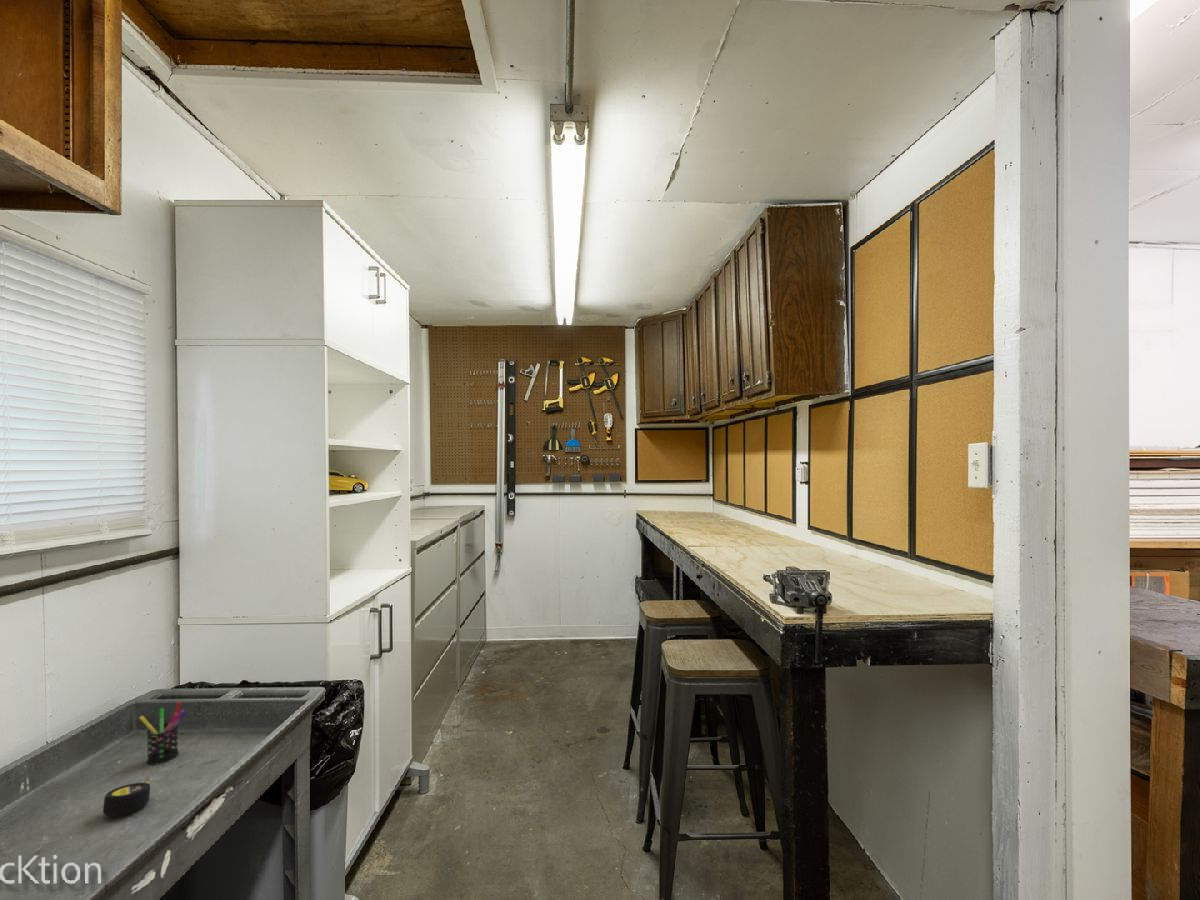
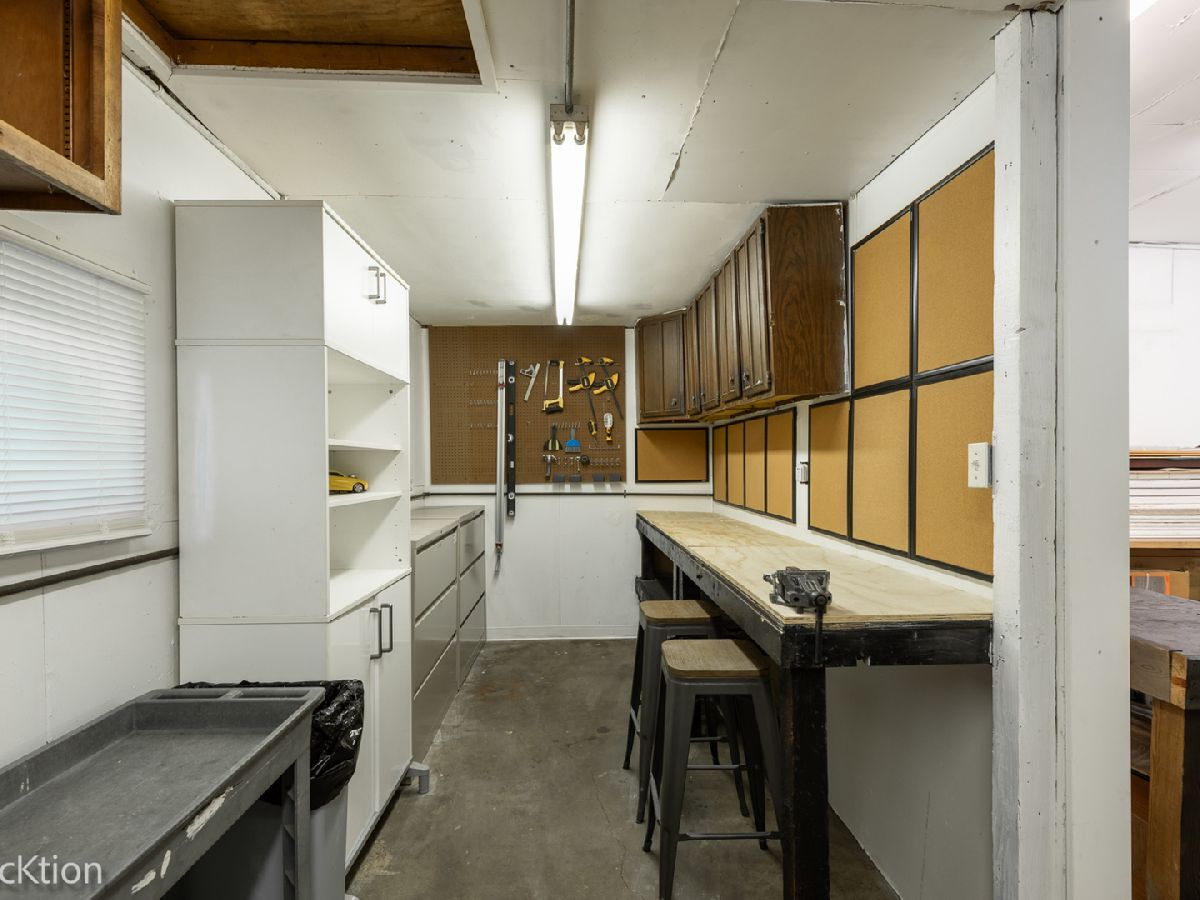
- pen holder (164, 730)
- tape measure (129, 792)
